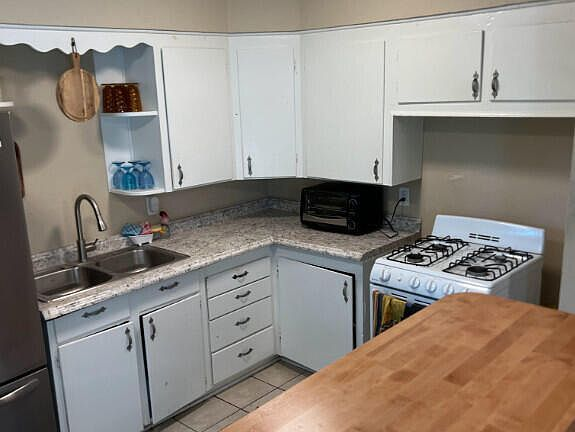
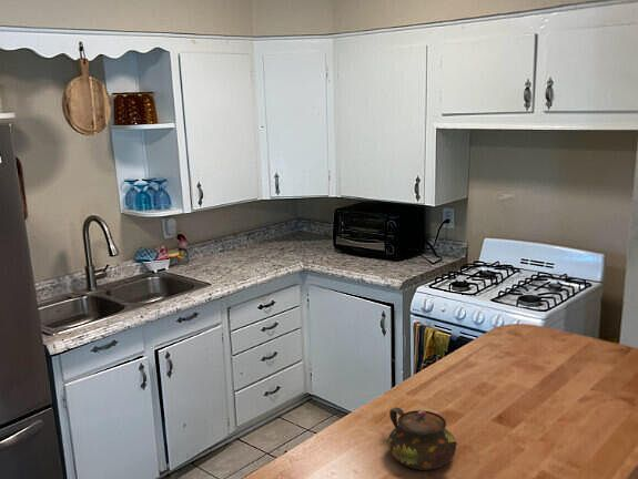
+ teapot (422, 435)
